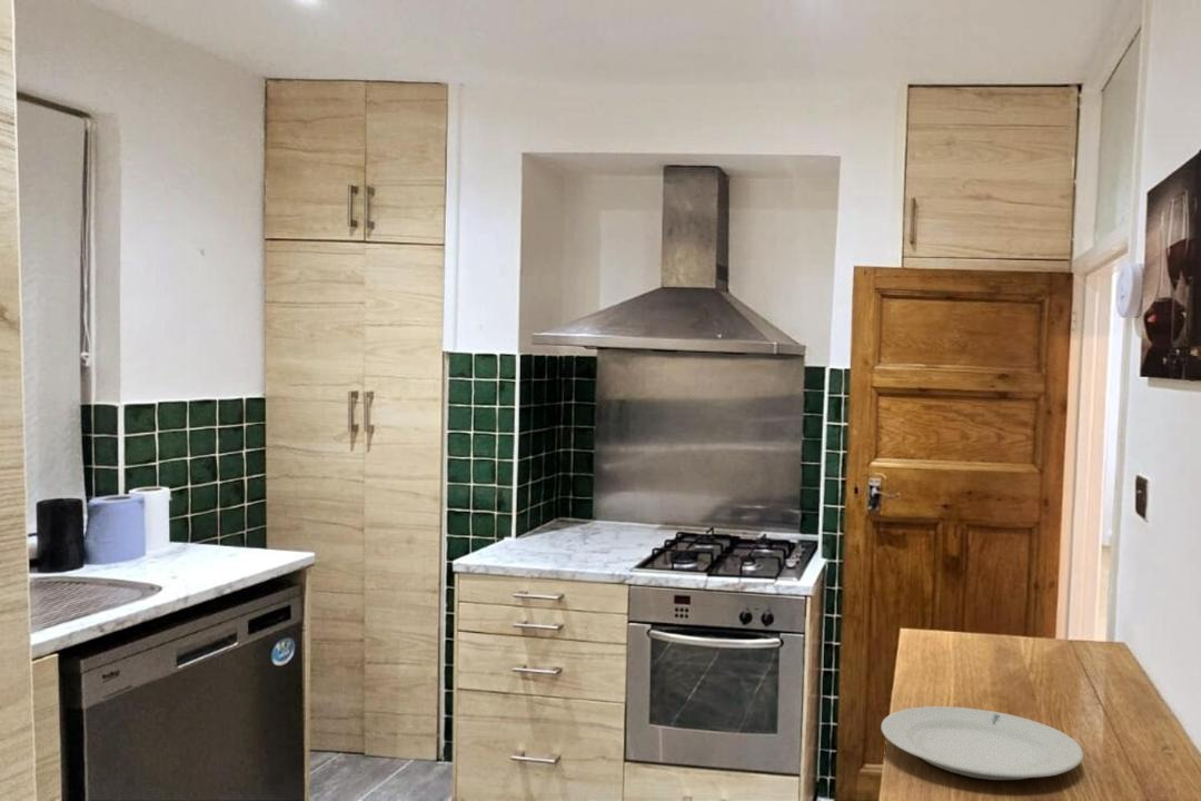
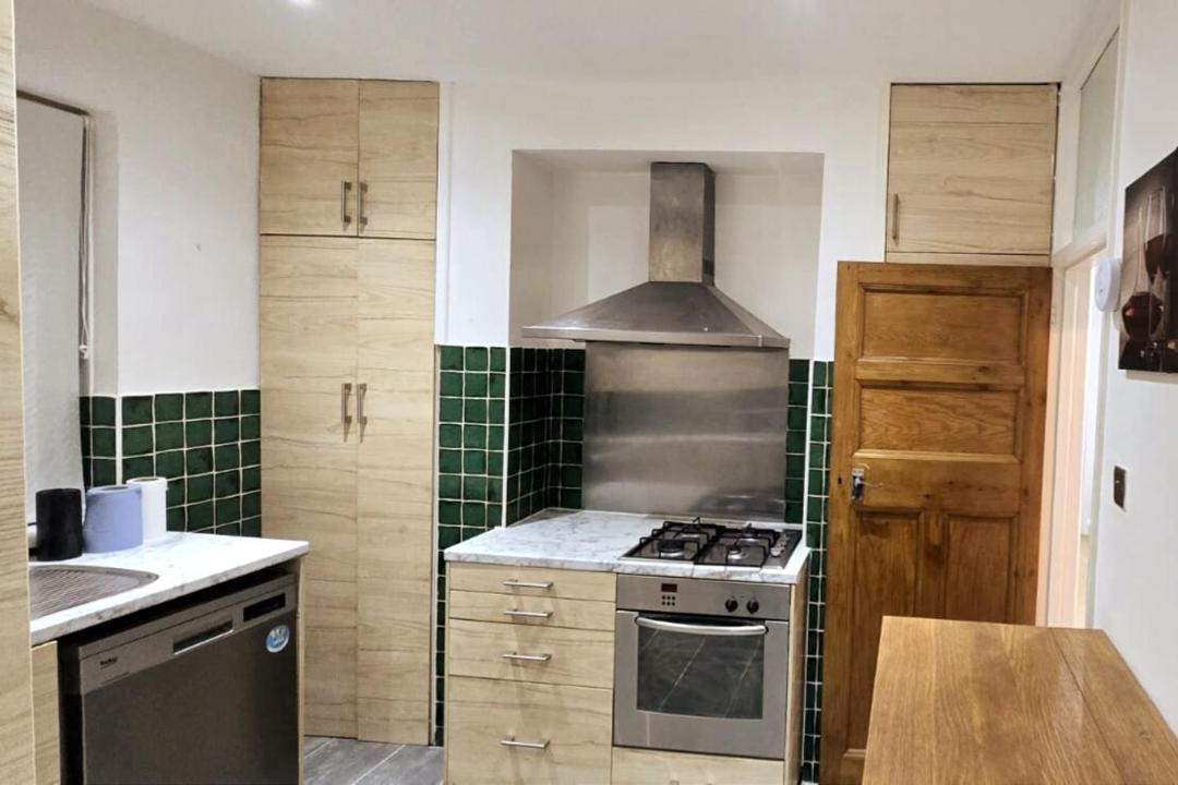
- chinaware (977, 745)
